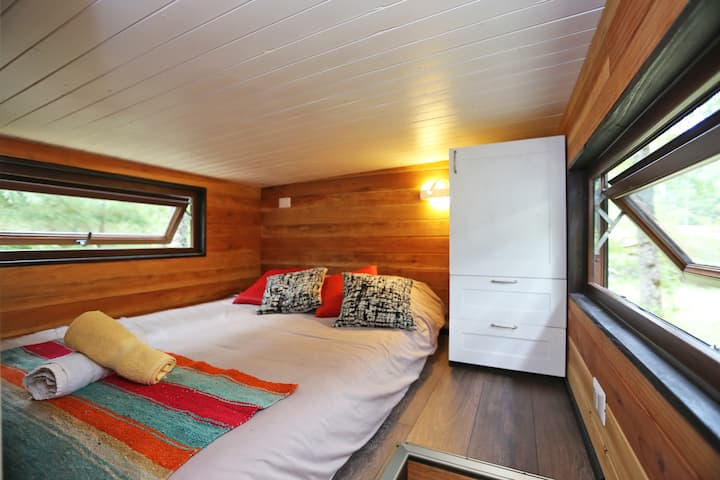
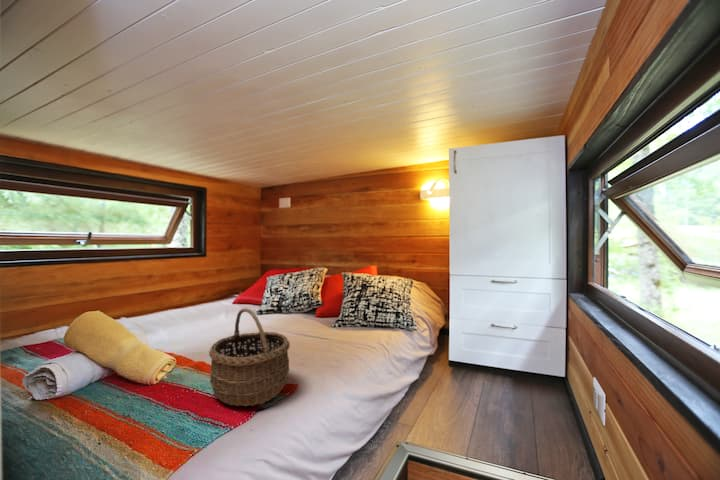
+ wicker basket (251, 350)
